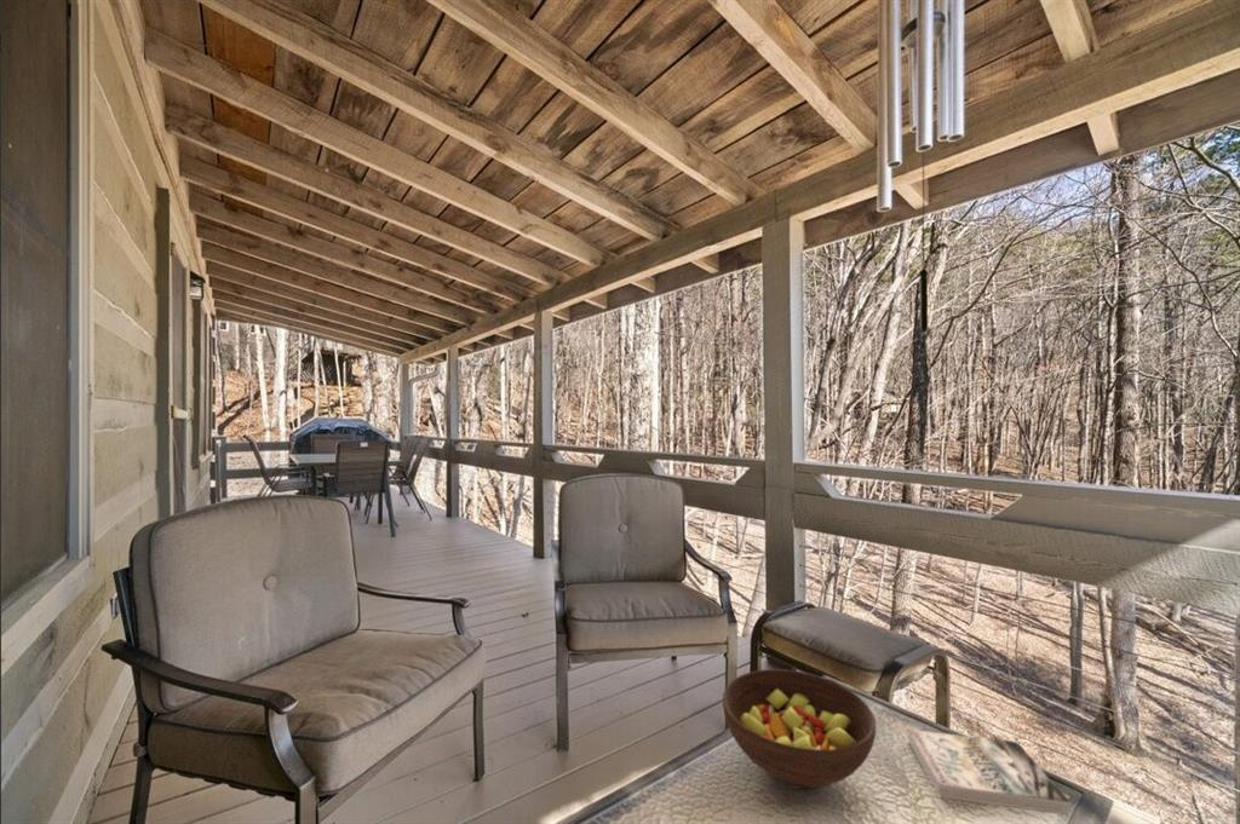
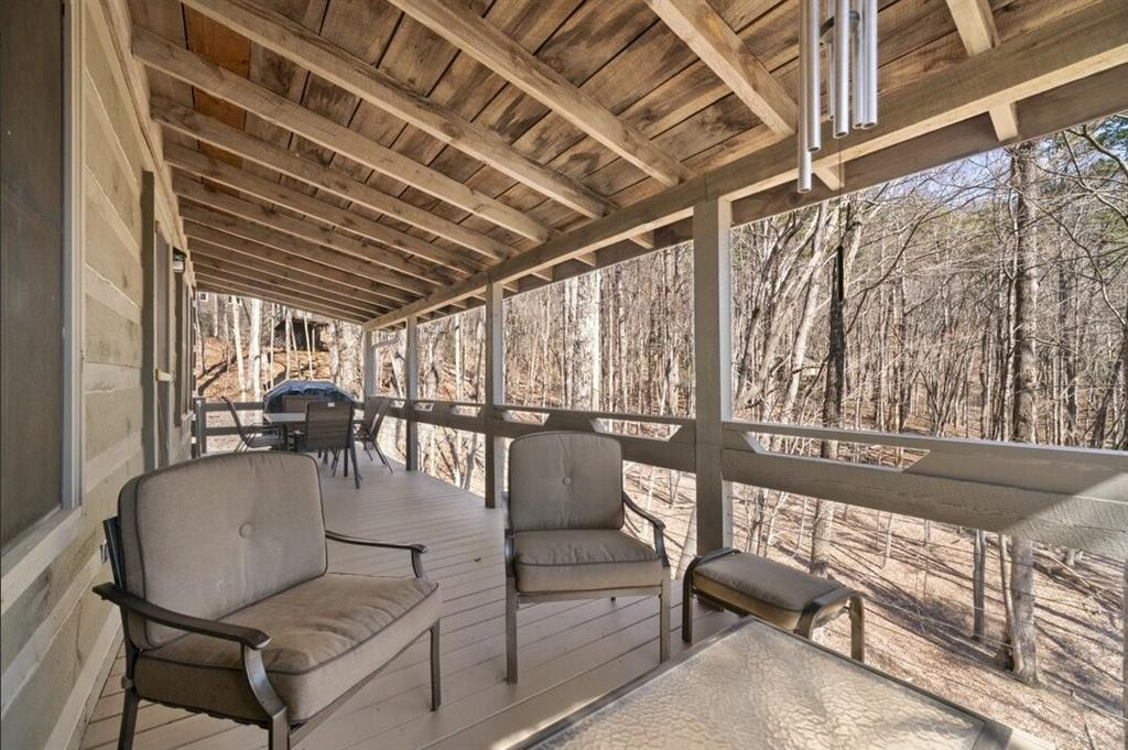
- book (980, 767)
- fruit bowl (796, 737)
